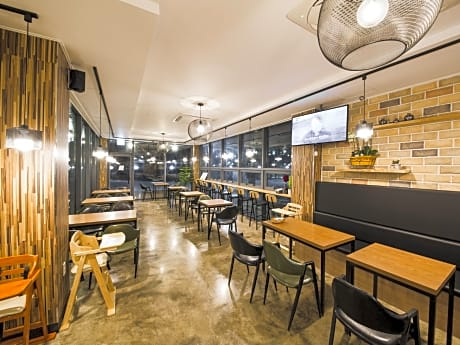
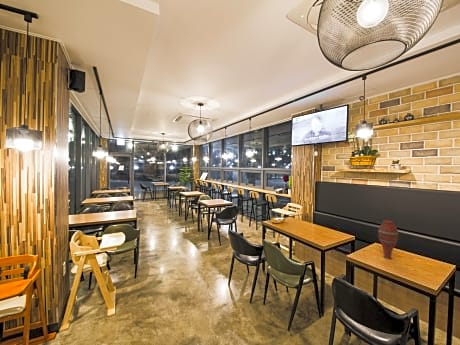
+ vase (387, 238)
